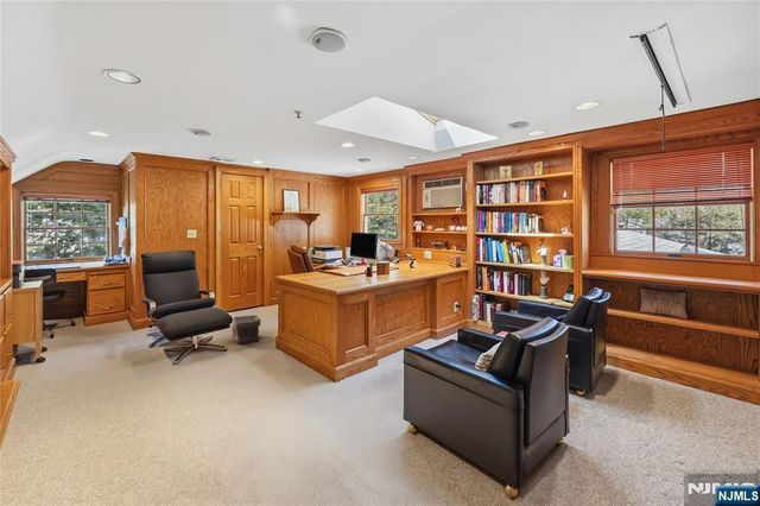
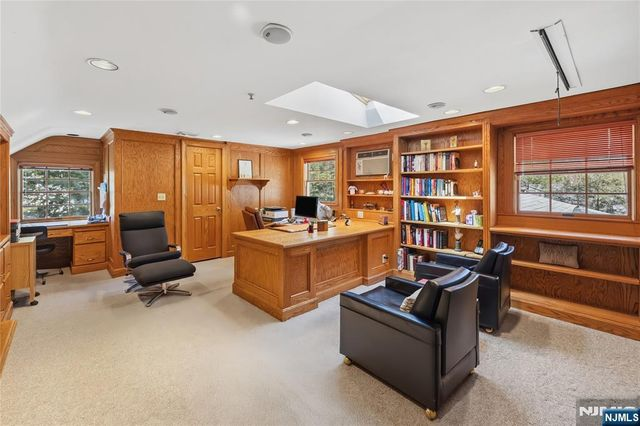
- pouch (246, 328)
